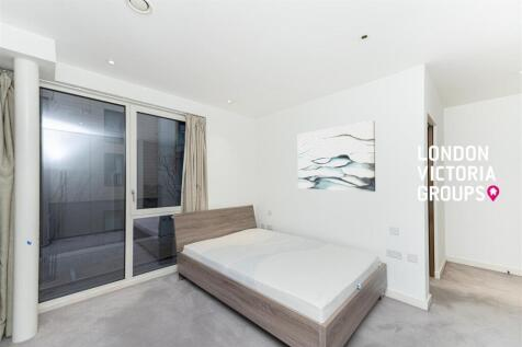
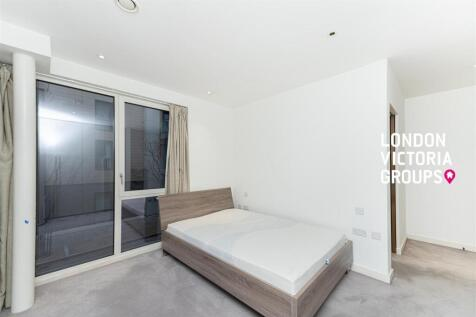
- wall art (331, 159)
